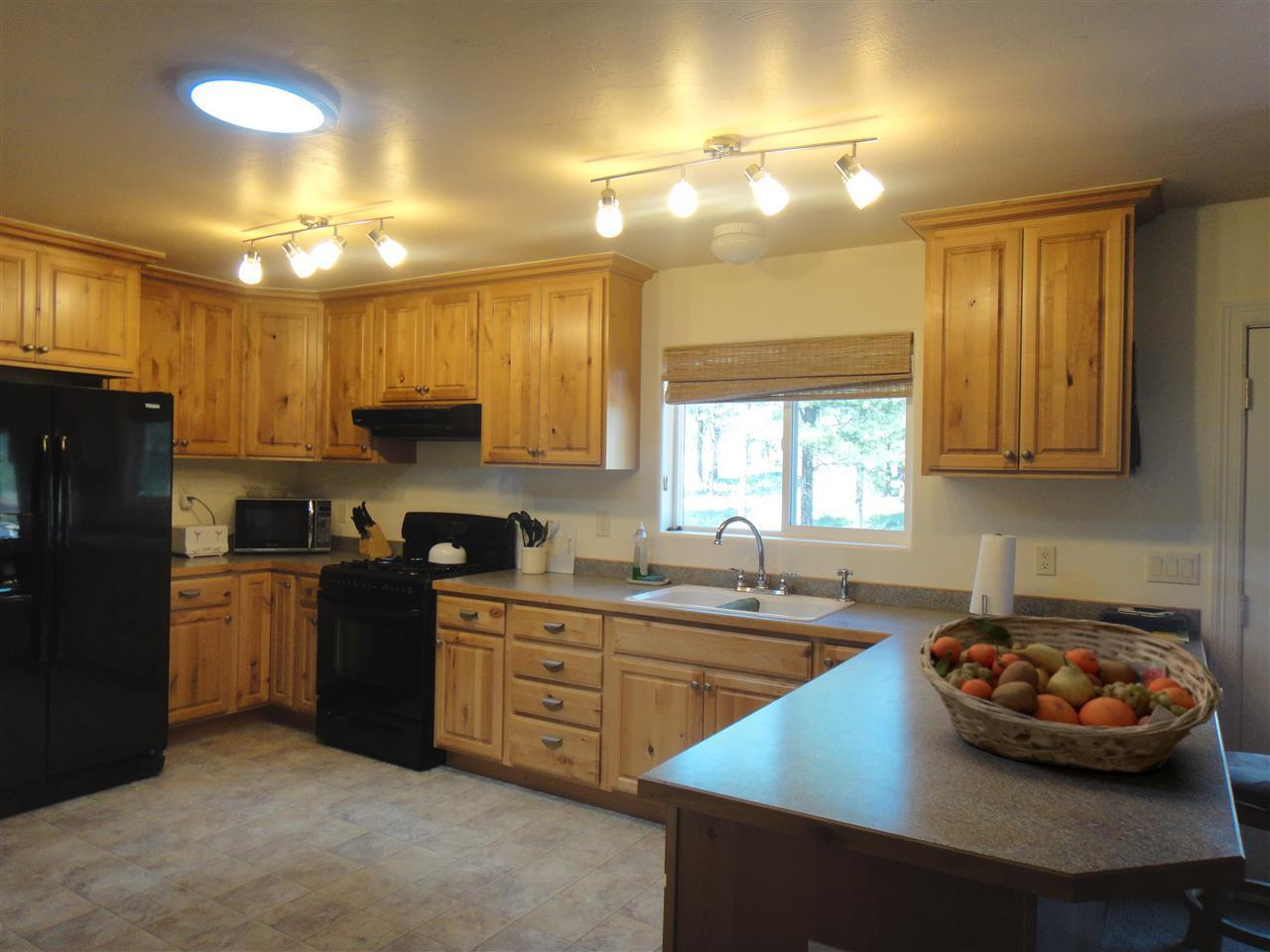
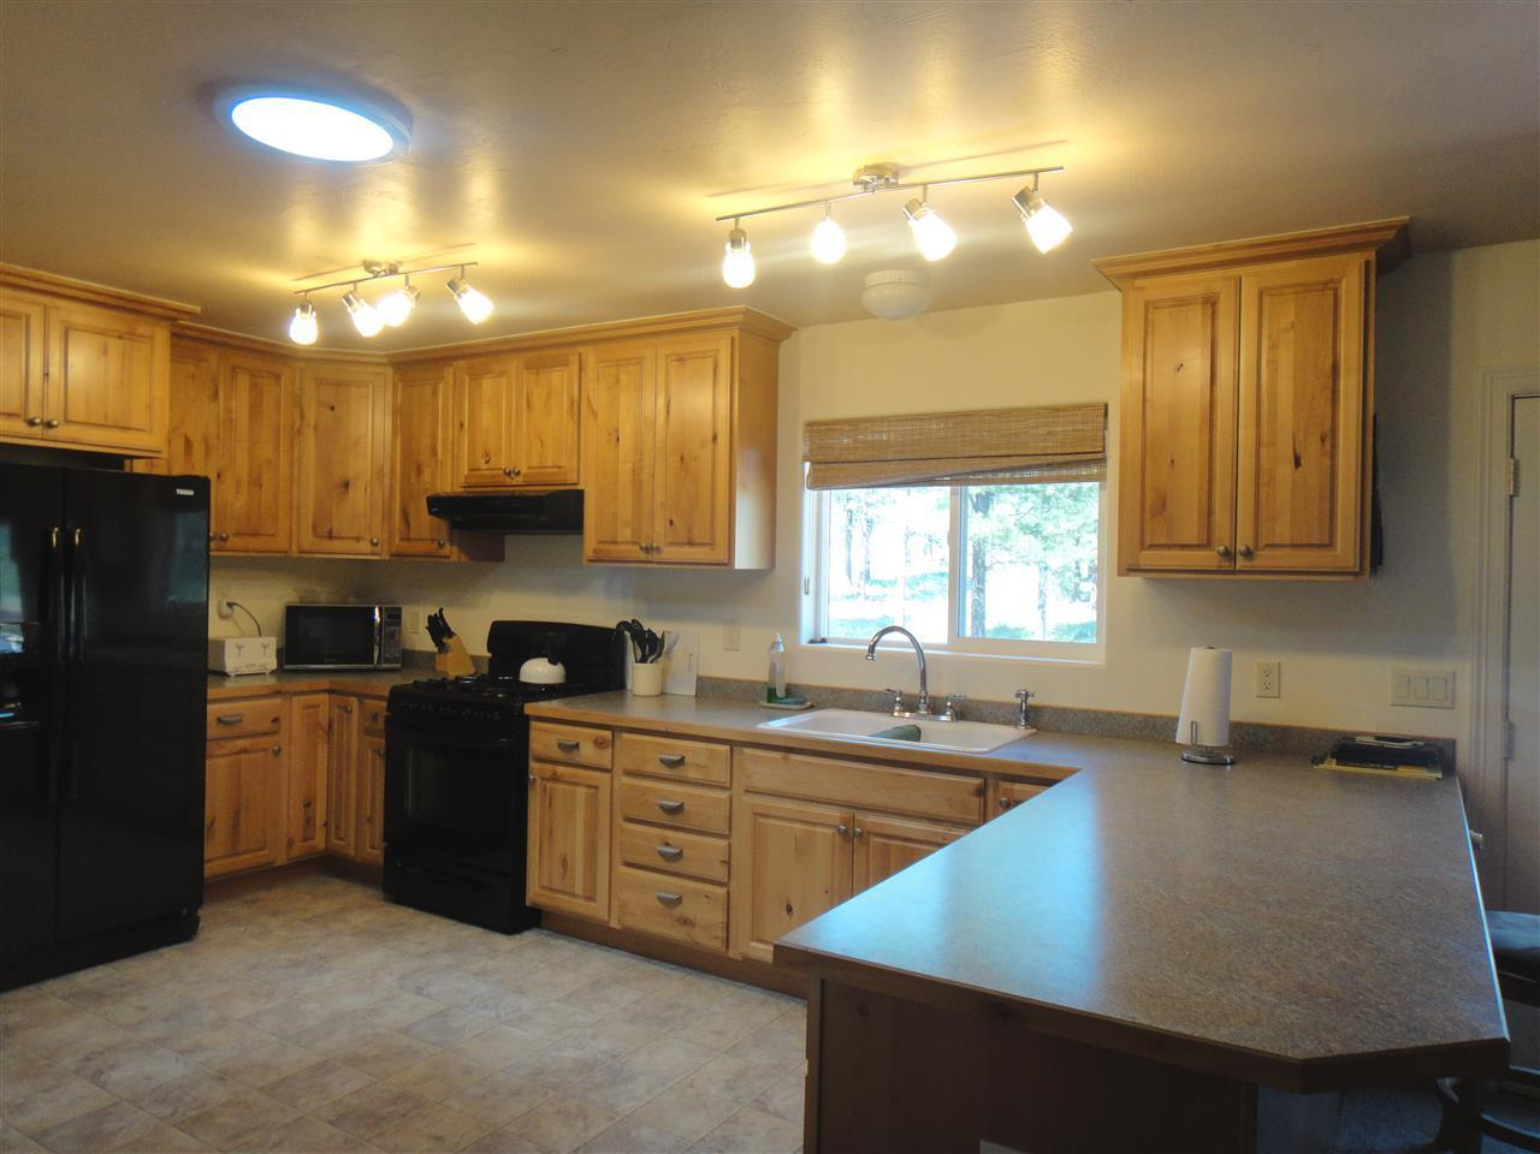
- fruit basket (1058, 686)
